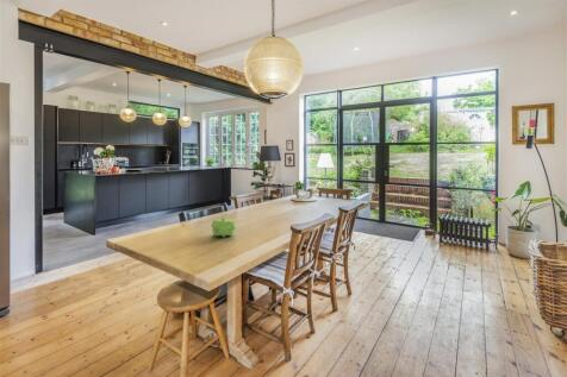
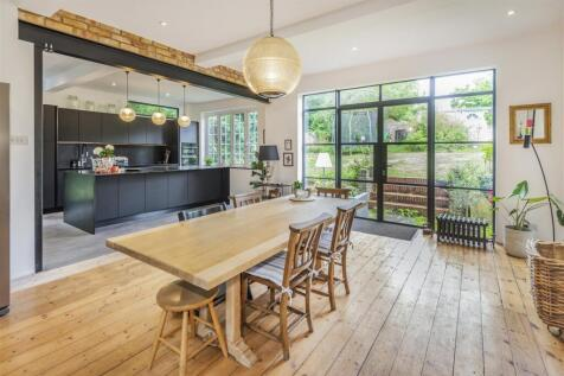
- teapot (222, 226)
